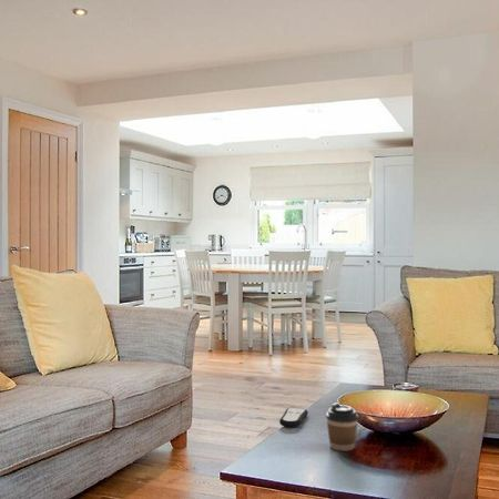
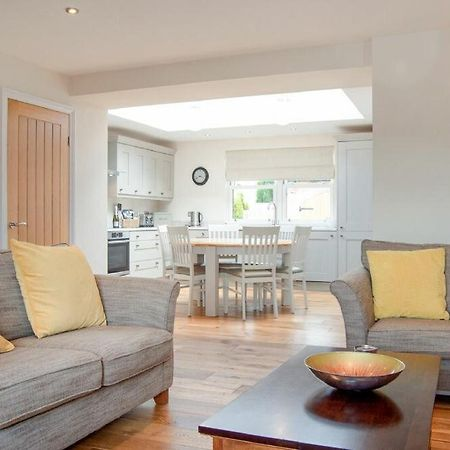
- coffee cup (342, 426)
- remote control (293, 416)
